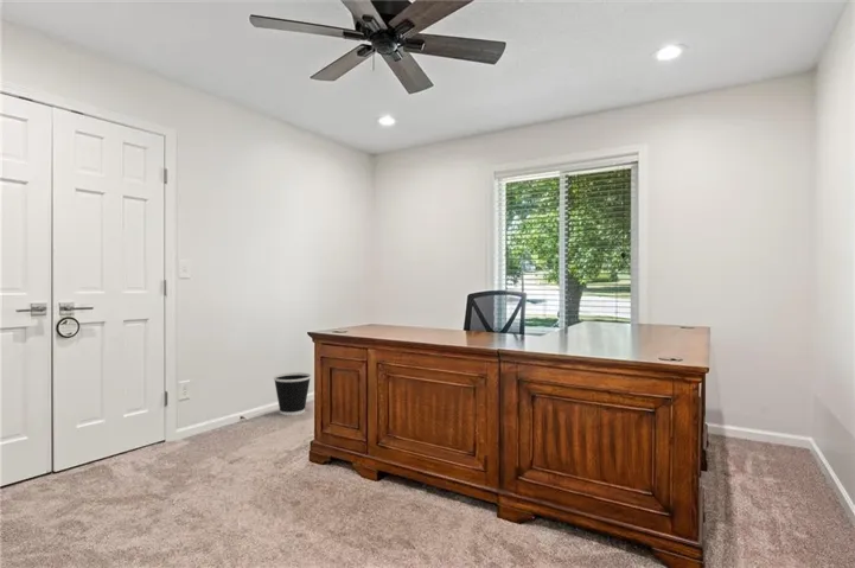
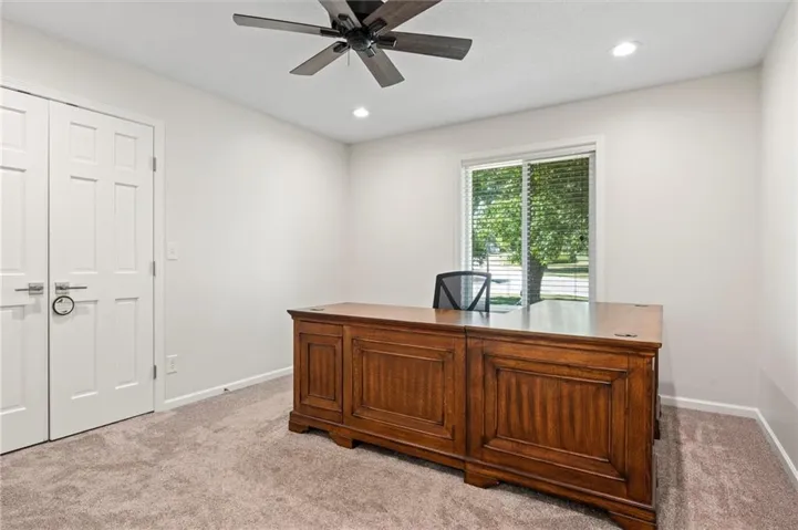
- wastebasket (292, 394)
